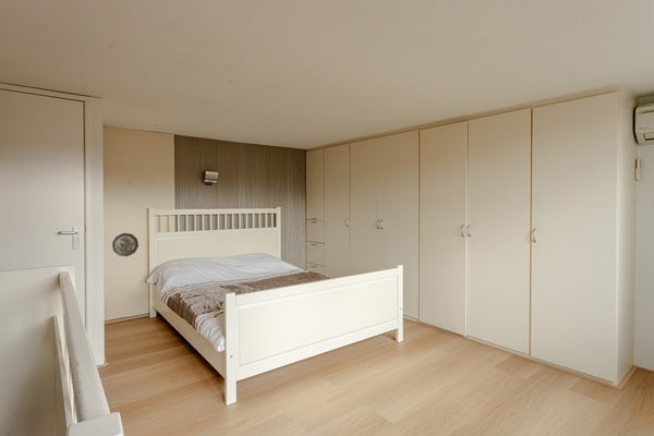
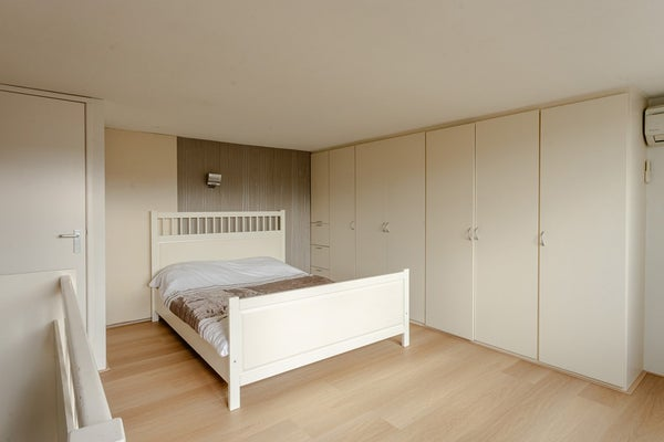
- decorative plate (125, 244)
